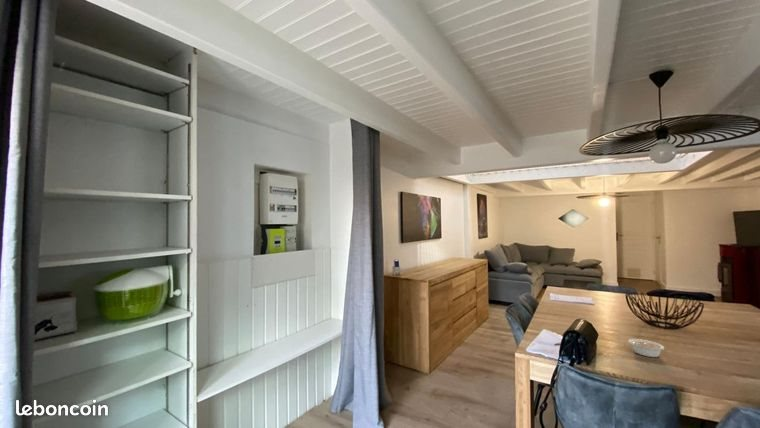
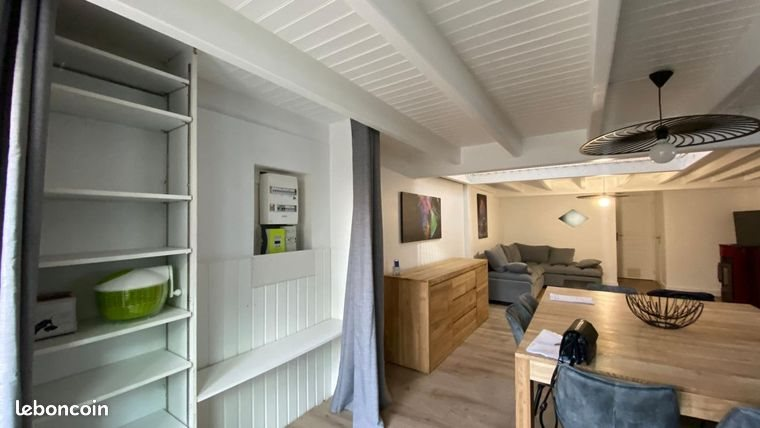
- legume (647, 348)
